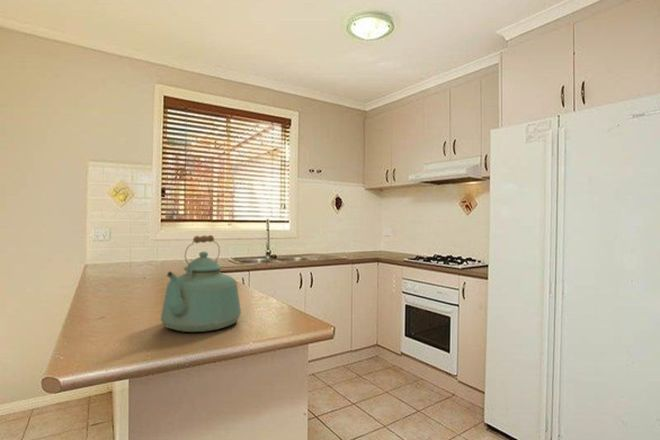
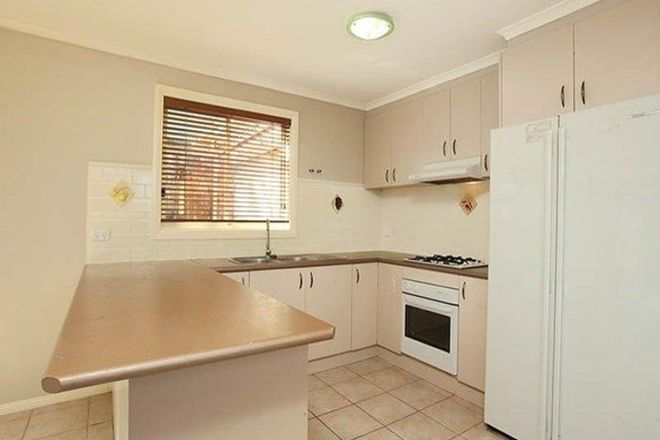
- kettle (198, 280)
